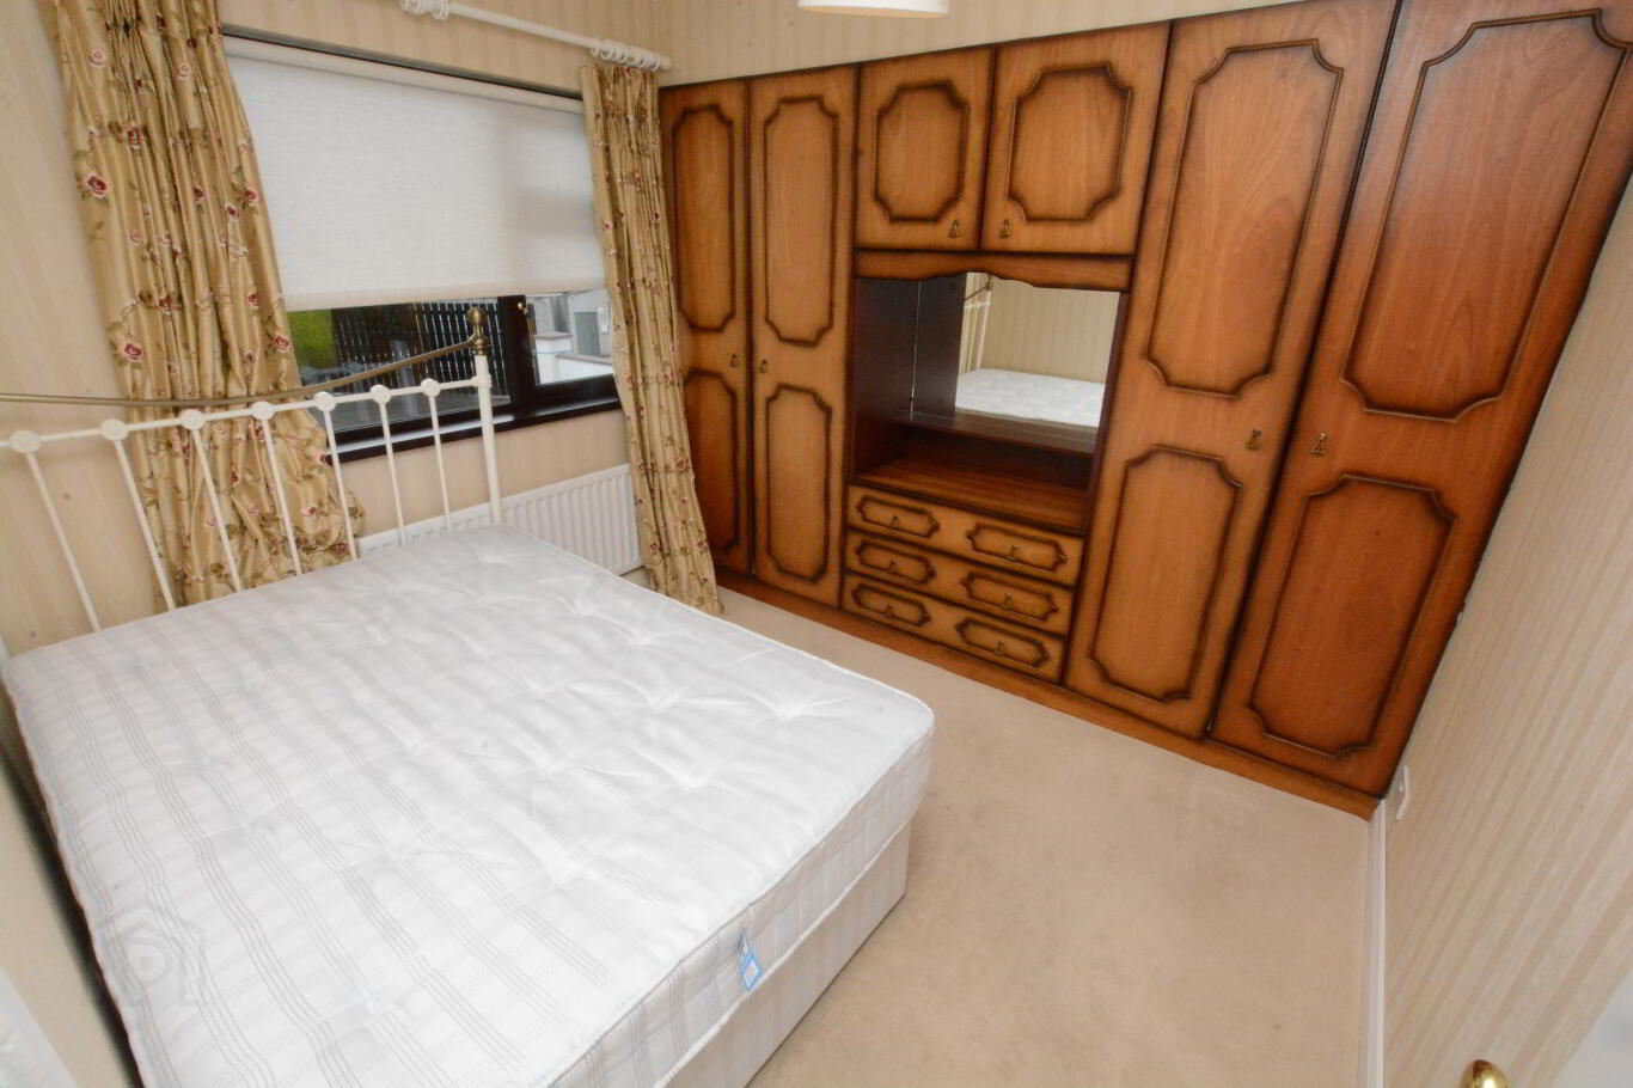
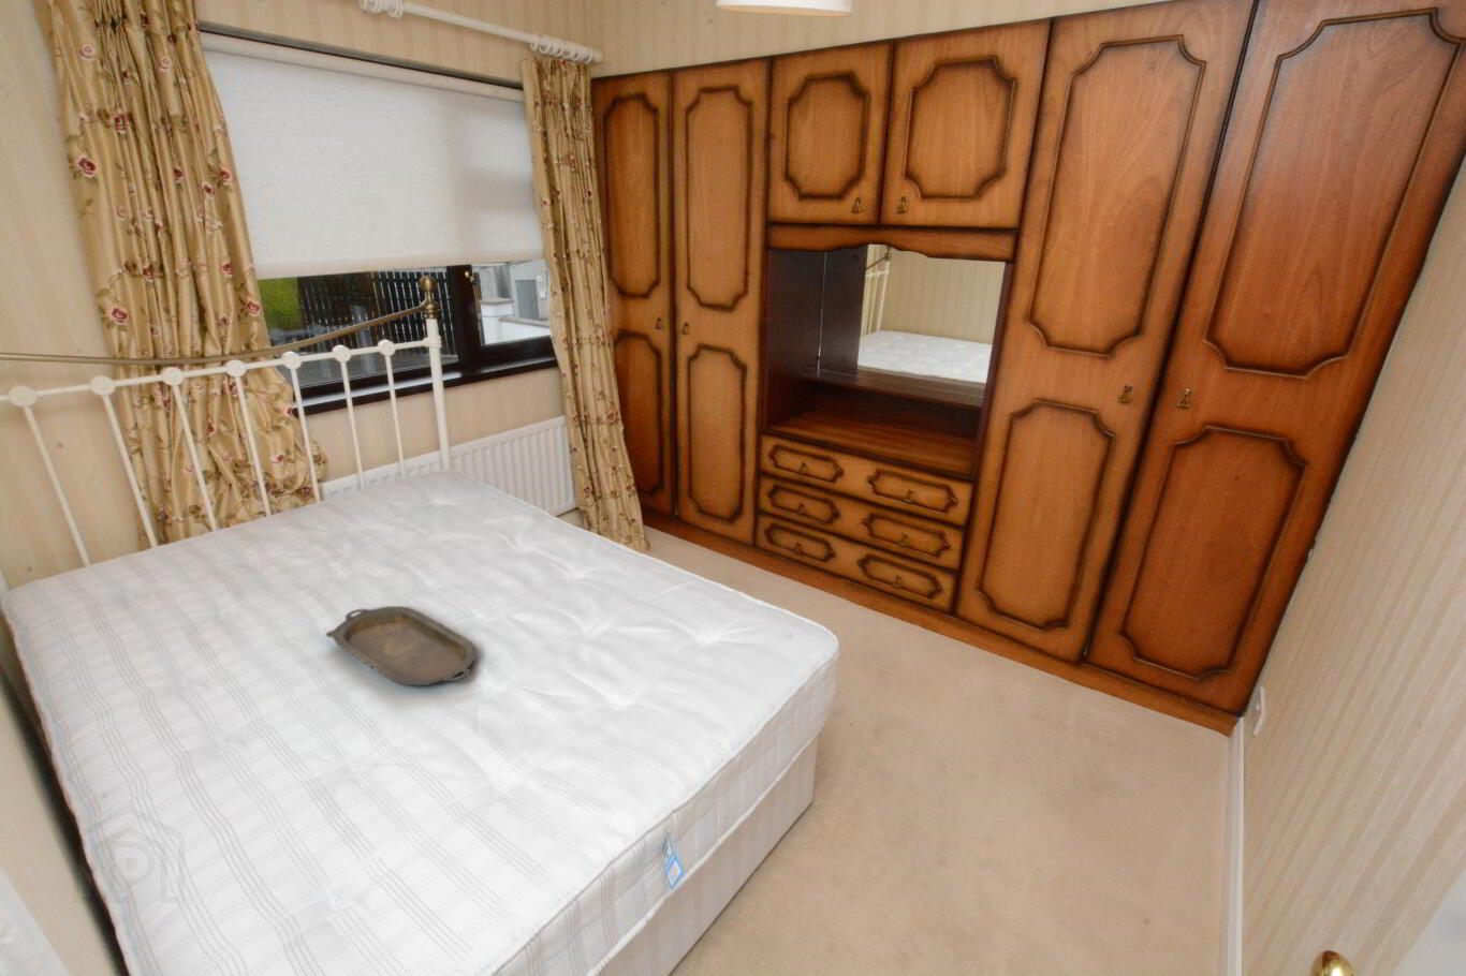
+ serving tray (403, 646)
